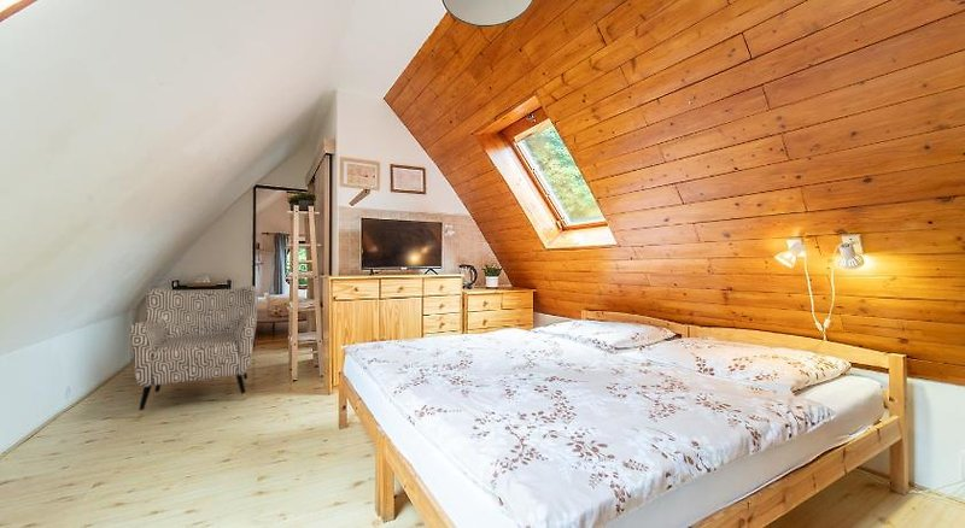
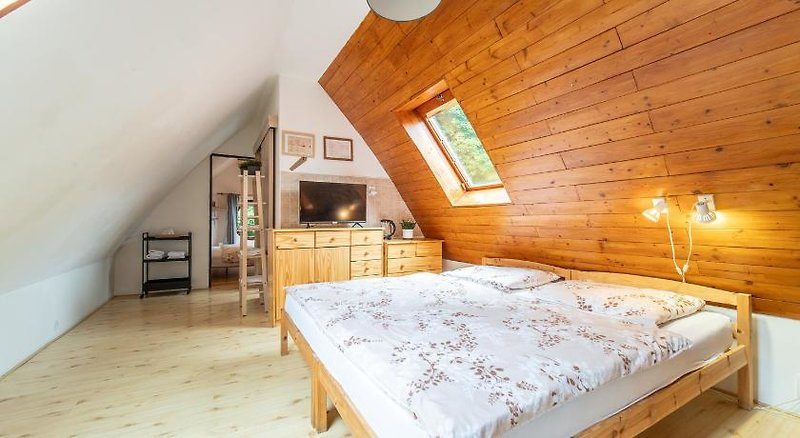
- armchair (203, 341)
